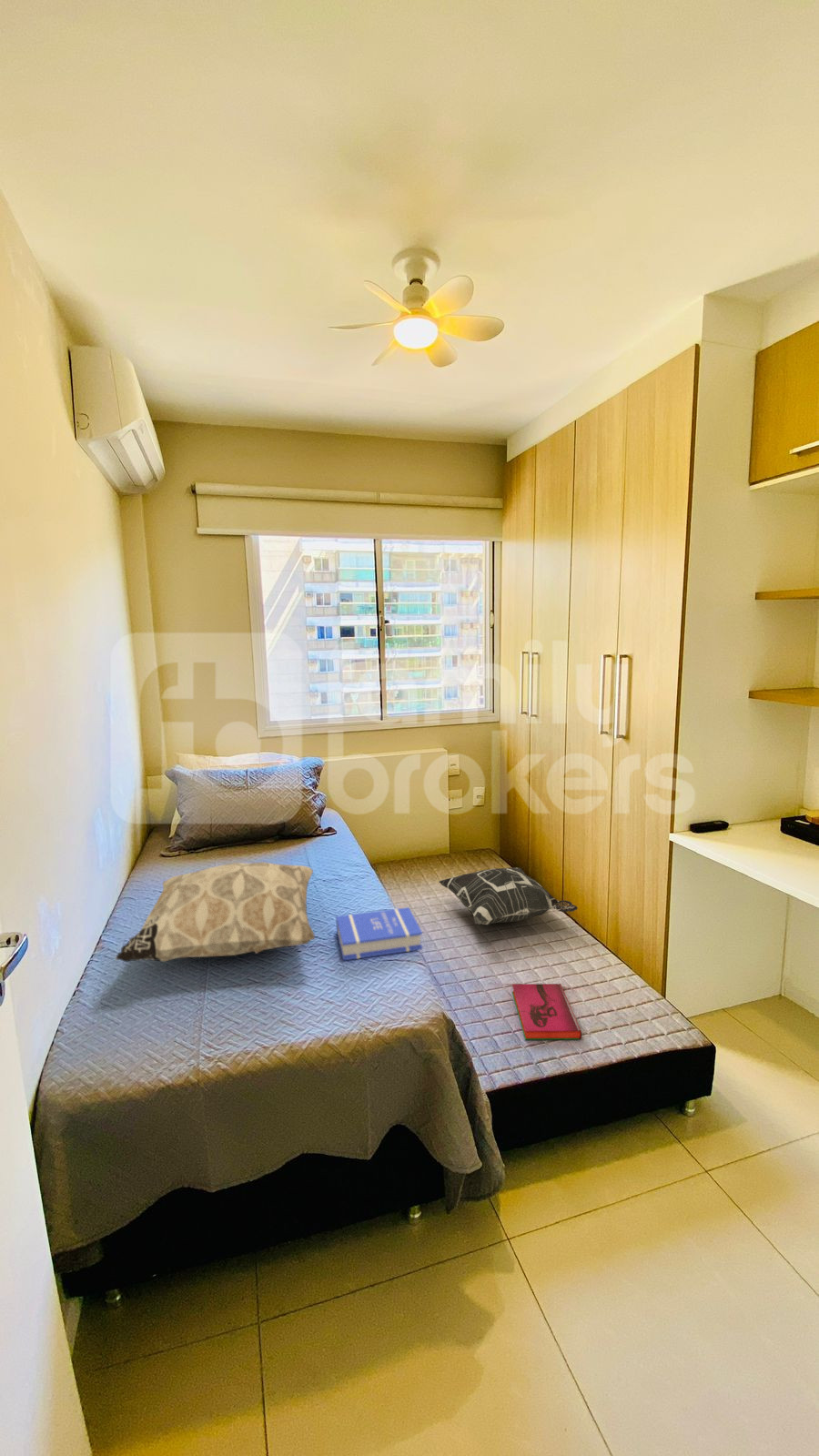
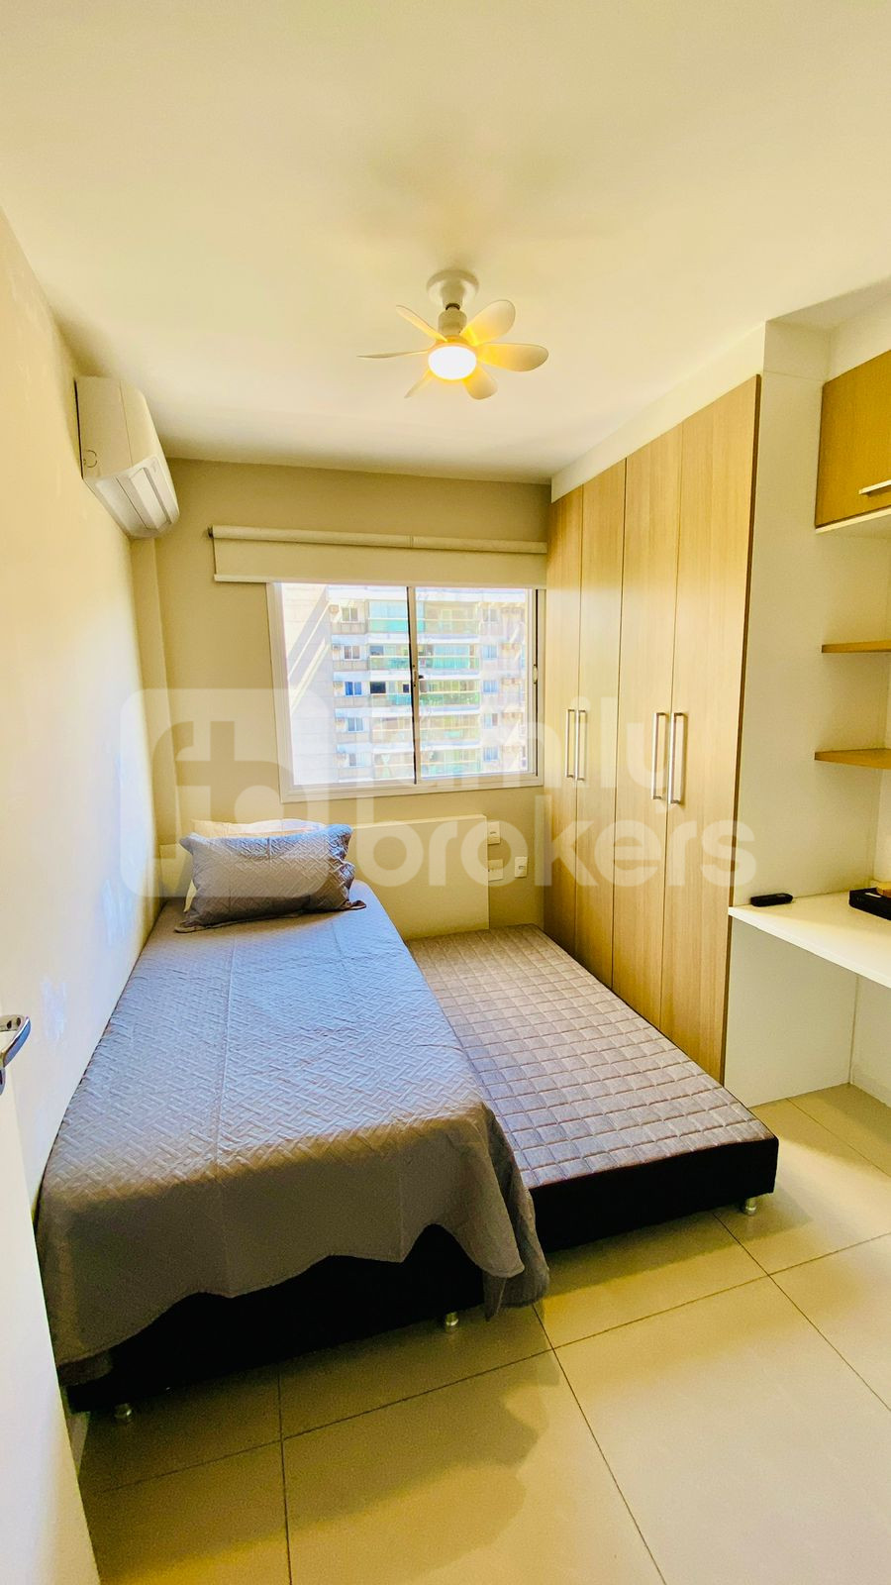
- decorative pillow (229, 907)
- decorative pillow (504, 894)
- book (378, 932)
- hardback book (544, 1009)
